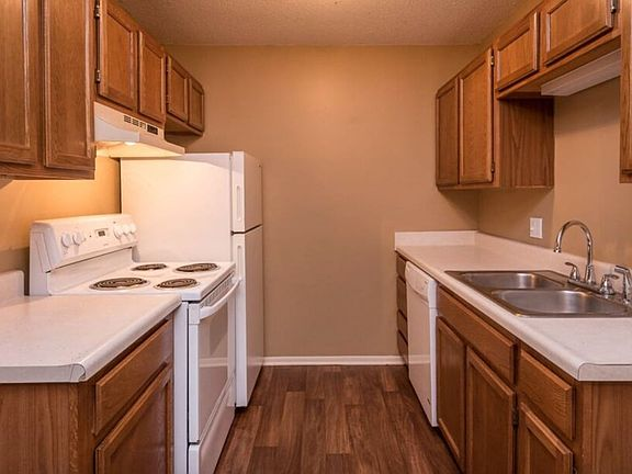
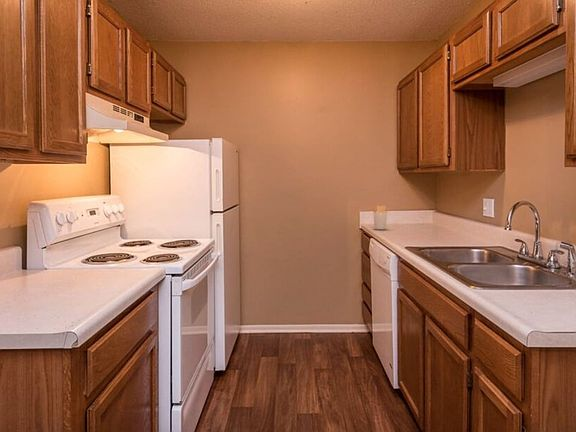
+ utensil holder (380, 216)
